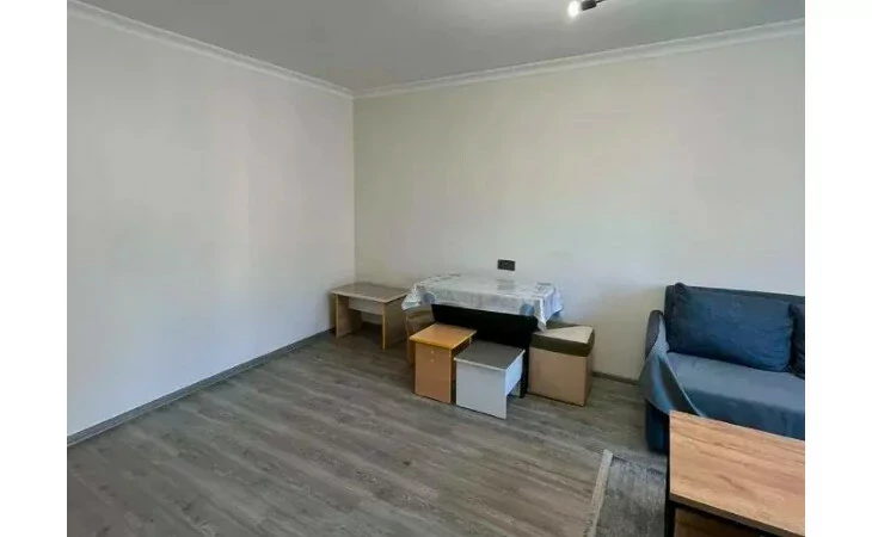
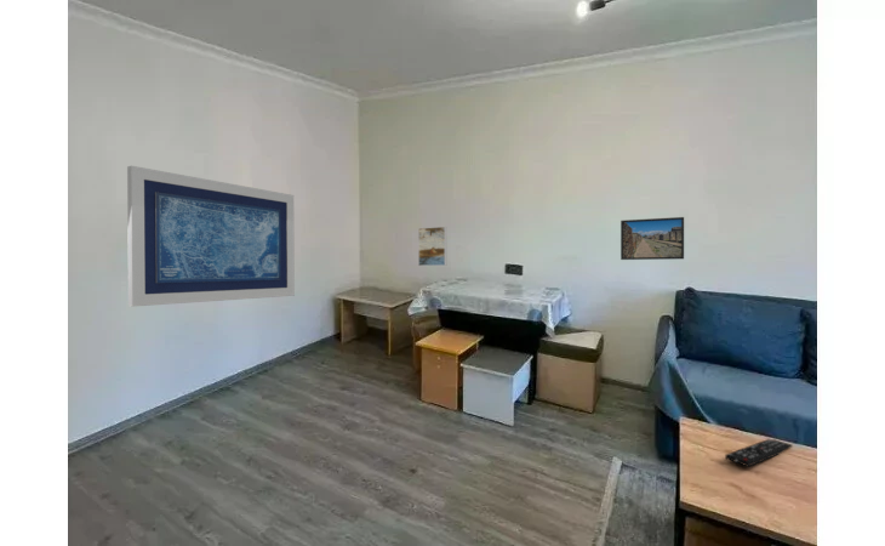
+ wall art (224, 241)
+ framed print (651, 239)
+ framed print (432, 246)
+ remote control (759, 450)
